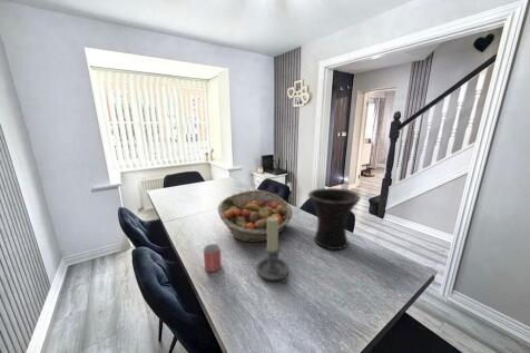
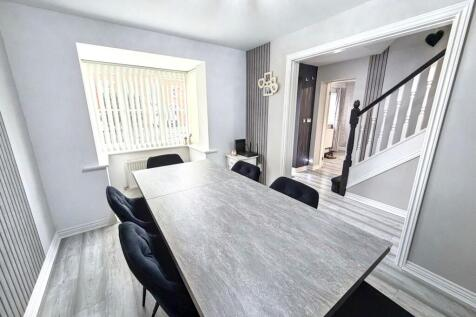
- vase (332, 218)
- fruit basket (256, 214)
- candle holder (274, 246)
- mug (212, 259)
